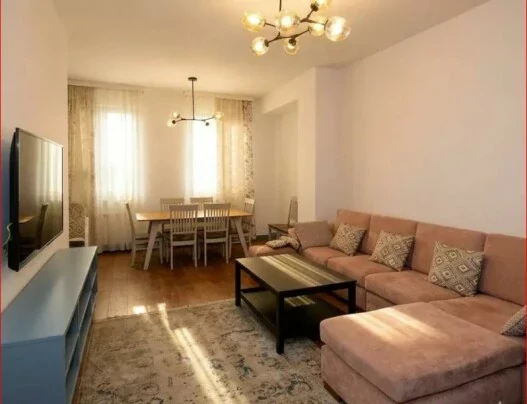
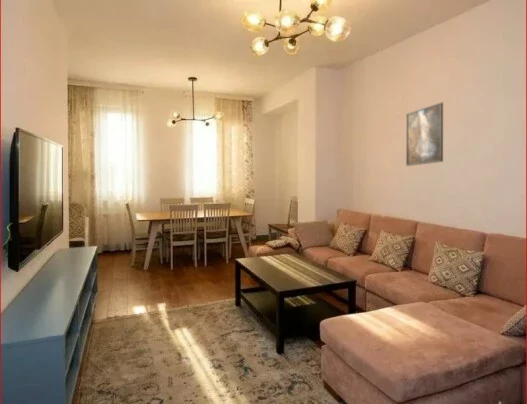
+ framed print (423, 136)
